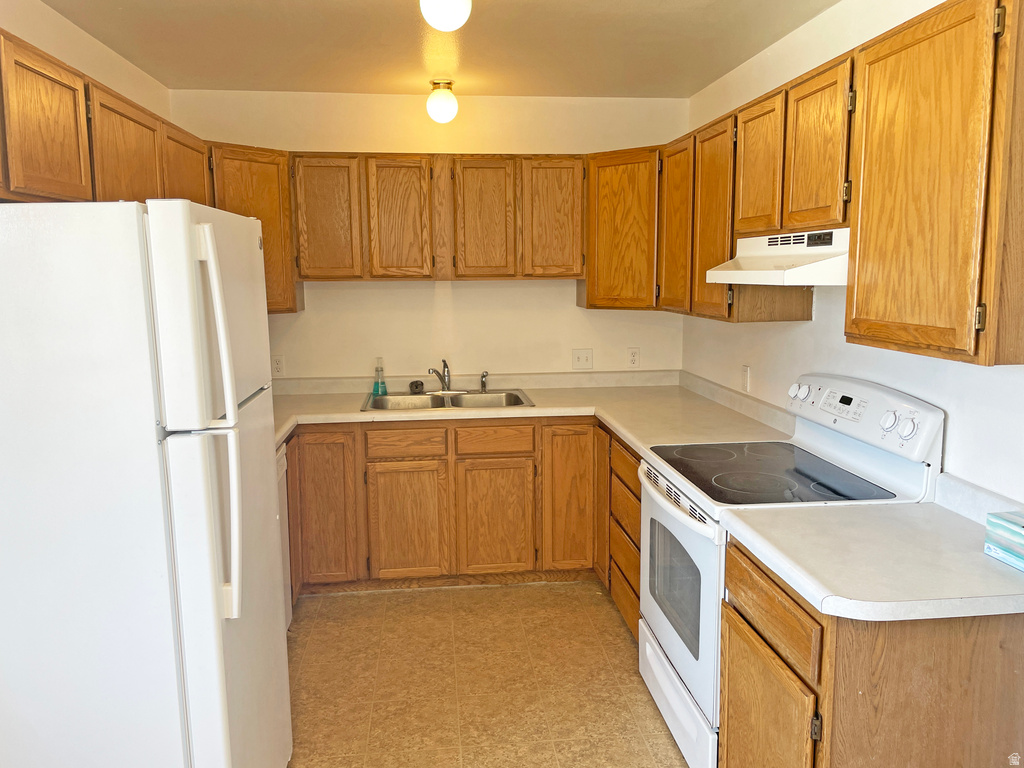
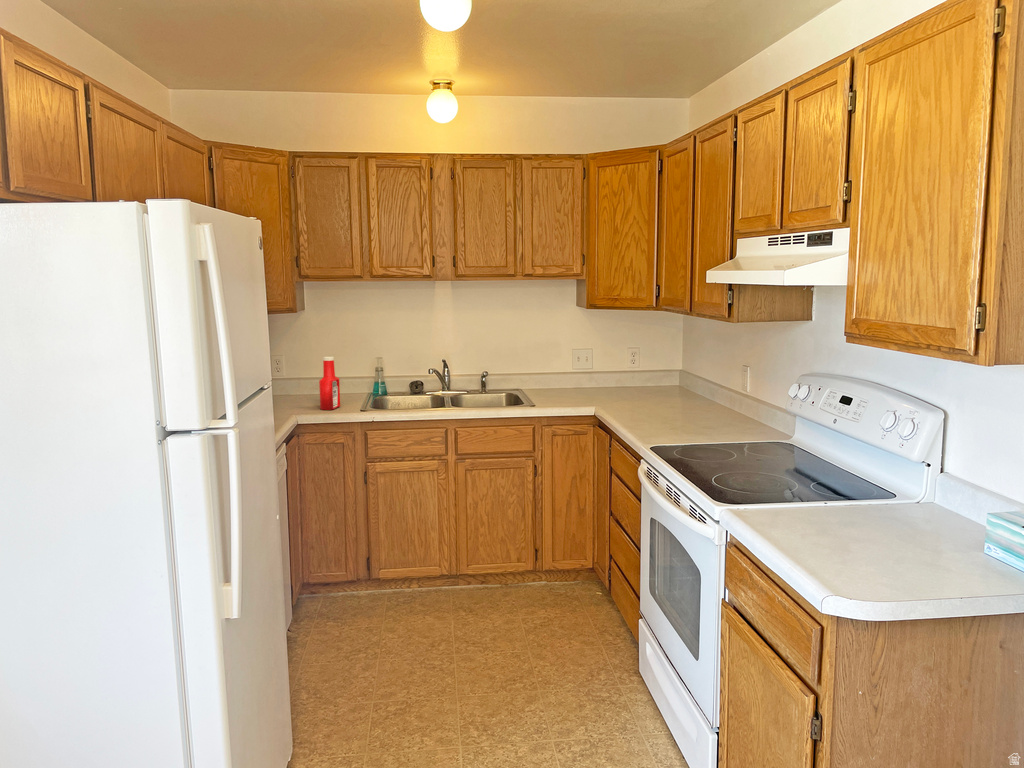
+ soap bottle (329, 382)
